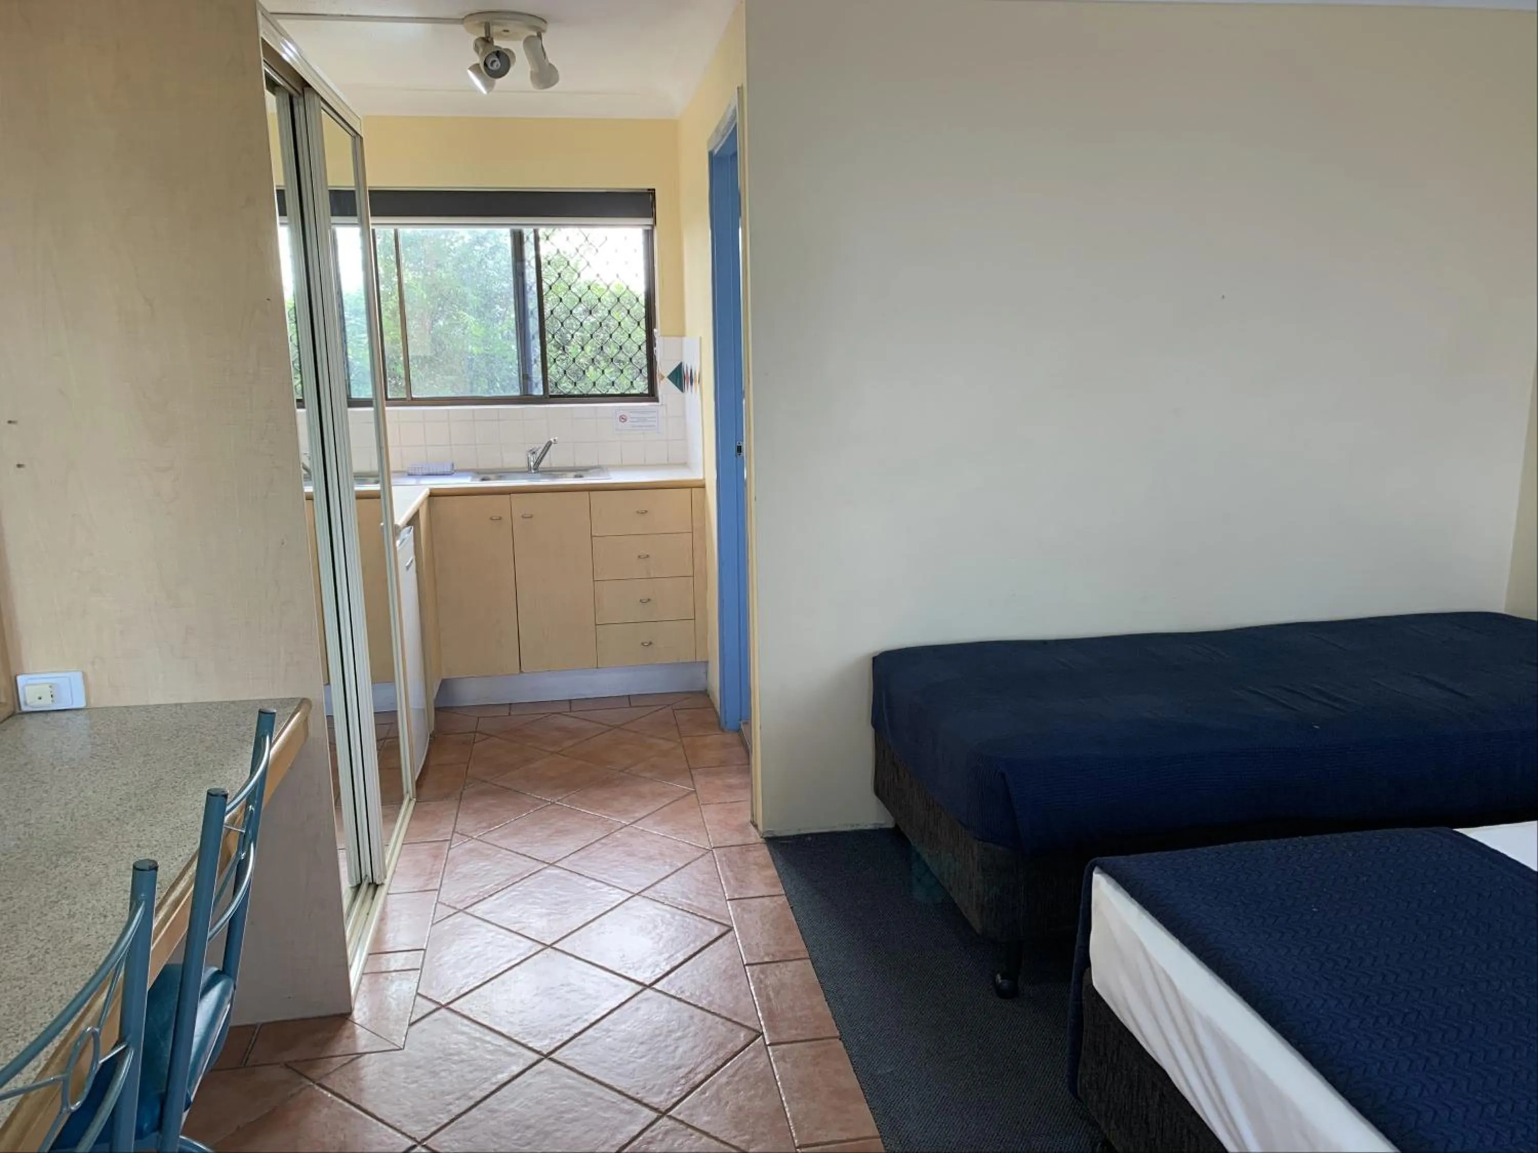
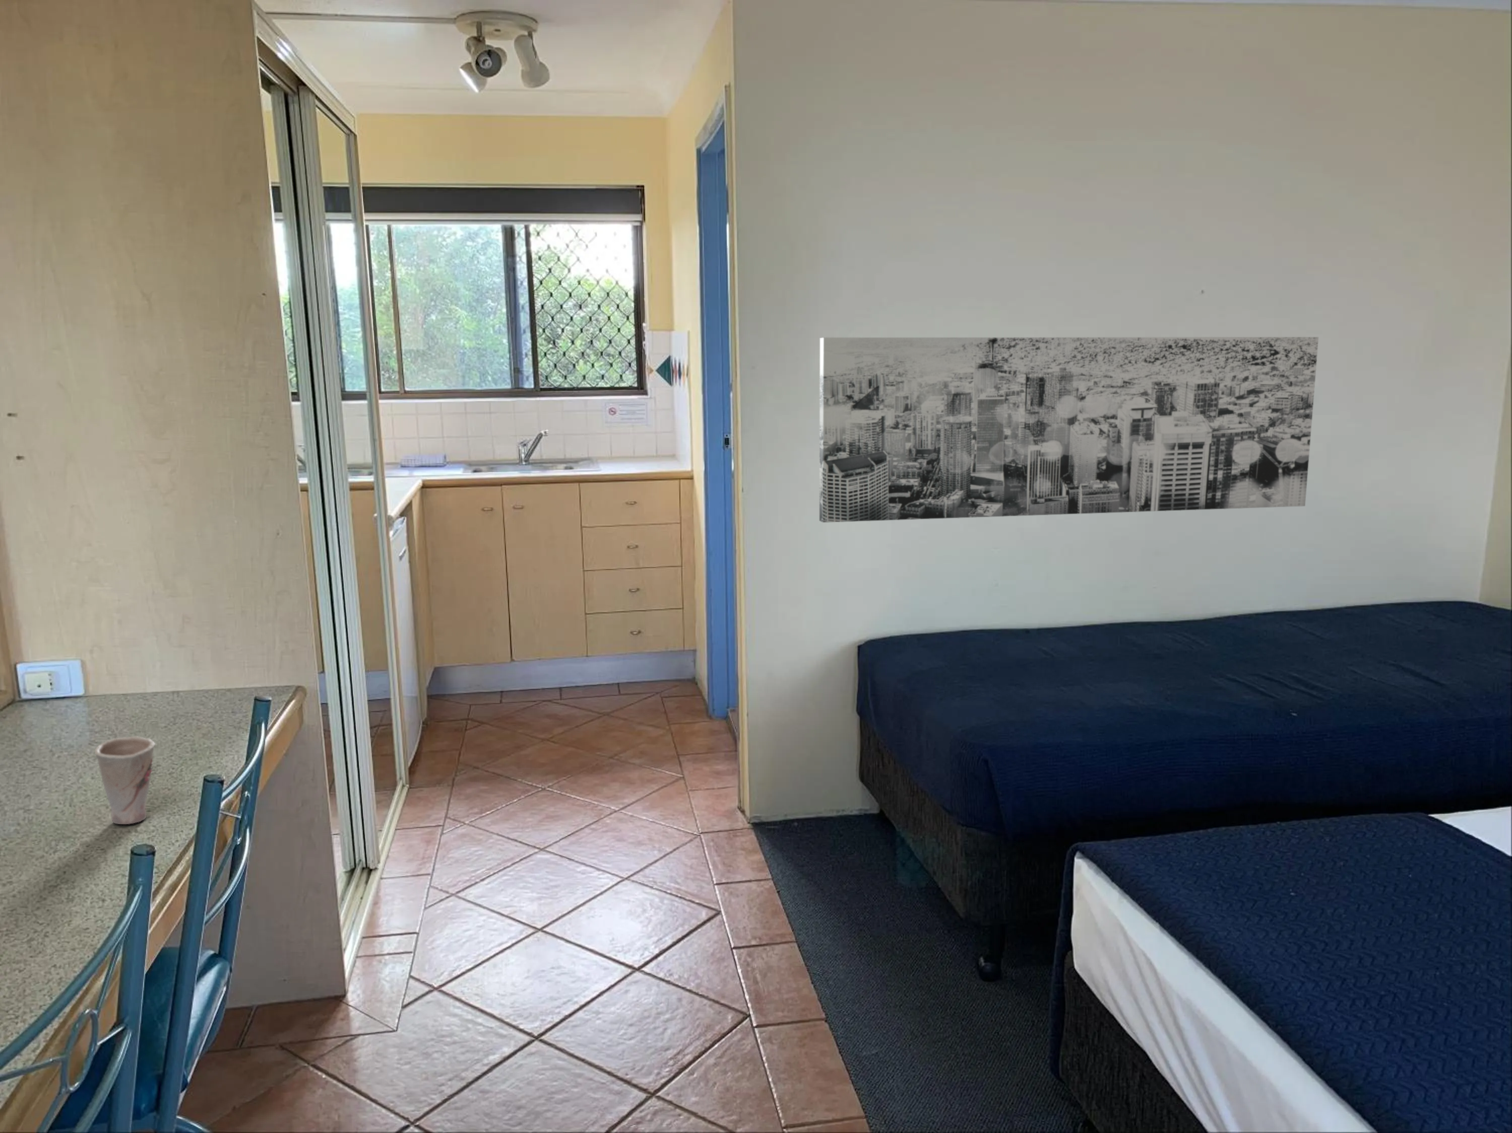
+ wall art (1075, 426)
+ cup (129, 783)
